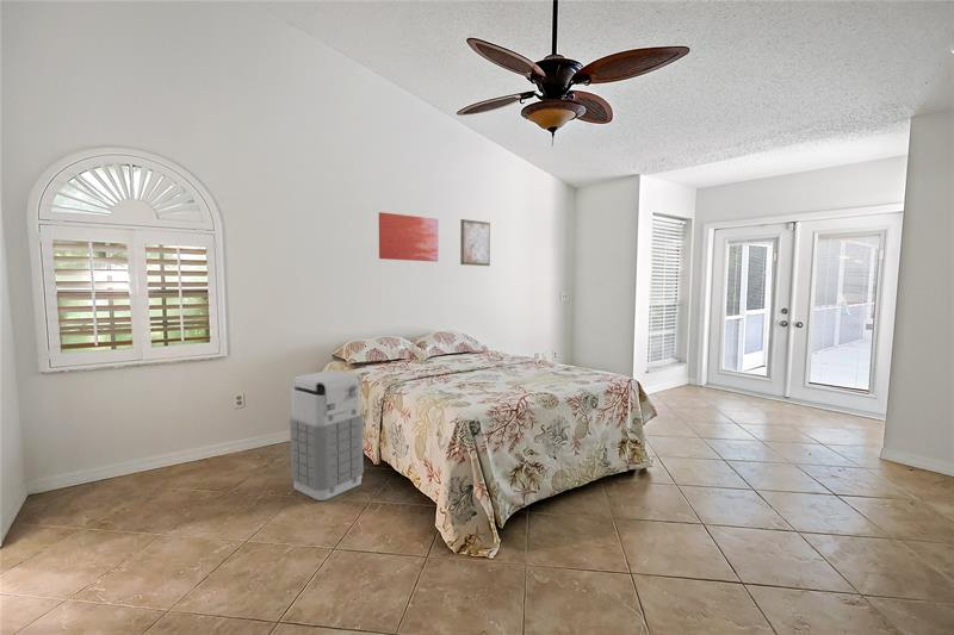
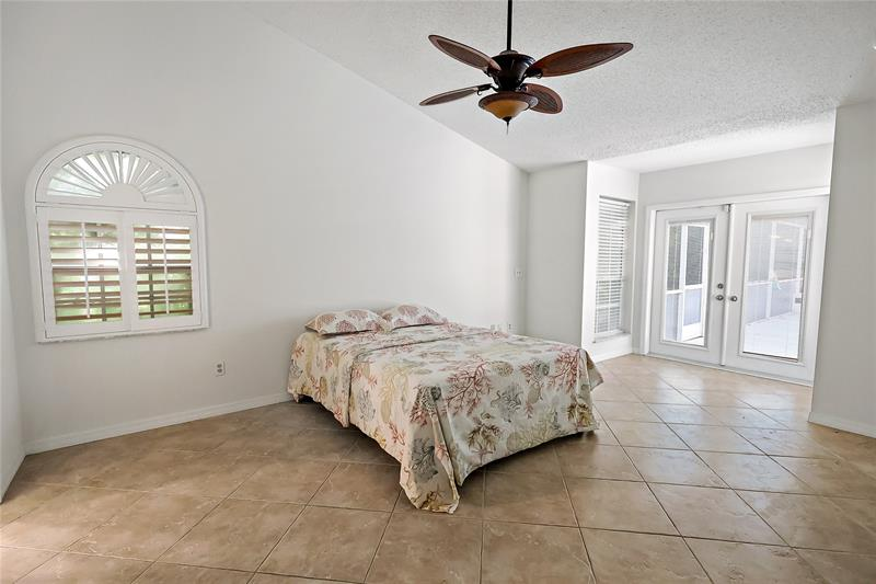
- wall art (409, 237)
- wall art (476, 243)
- grenade (327, 430)
